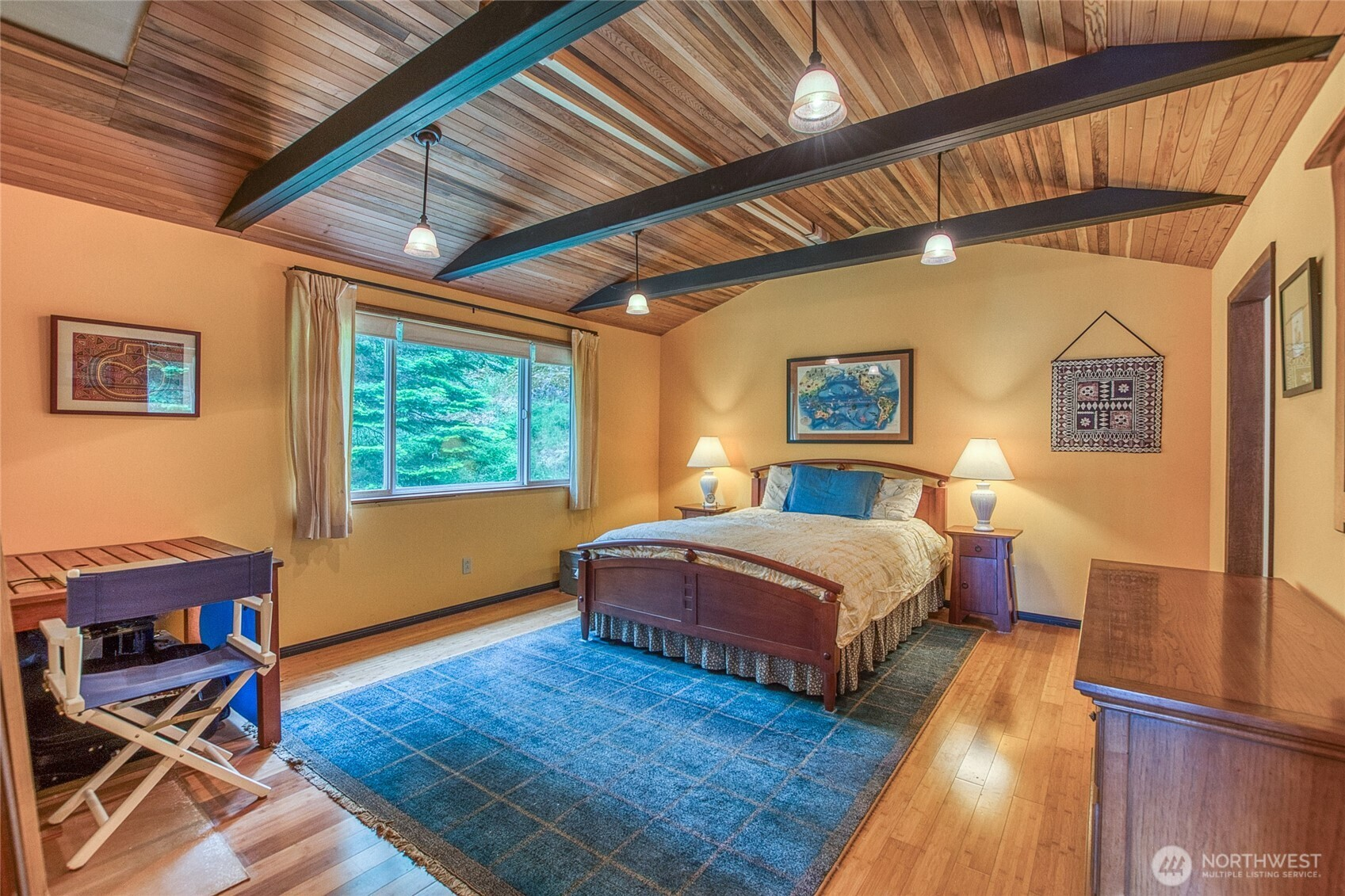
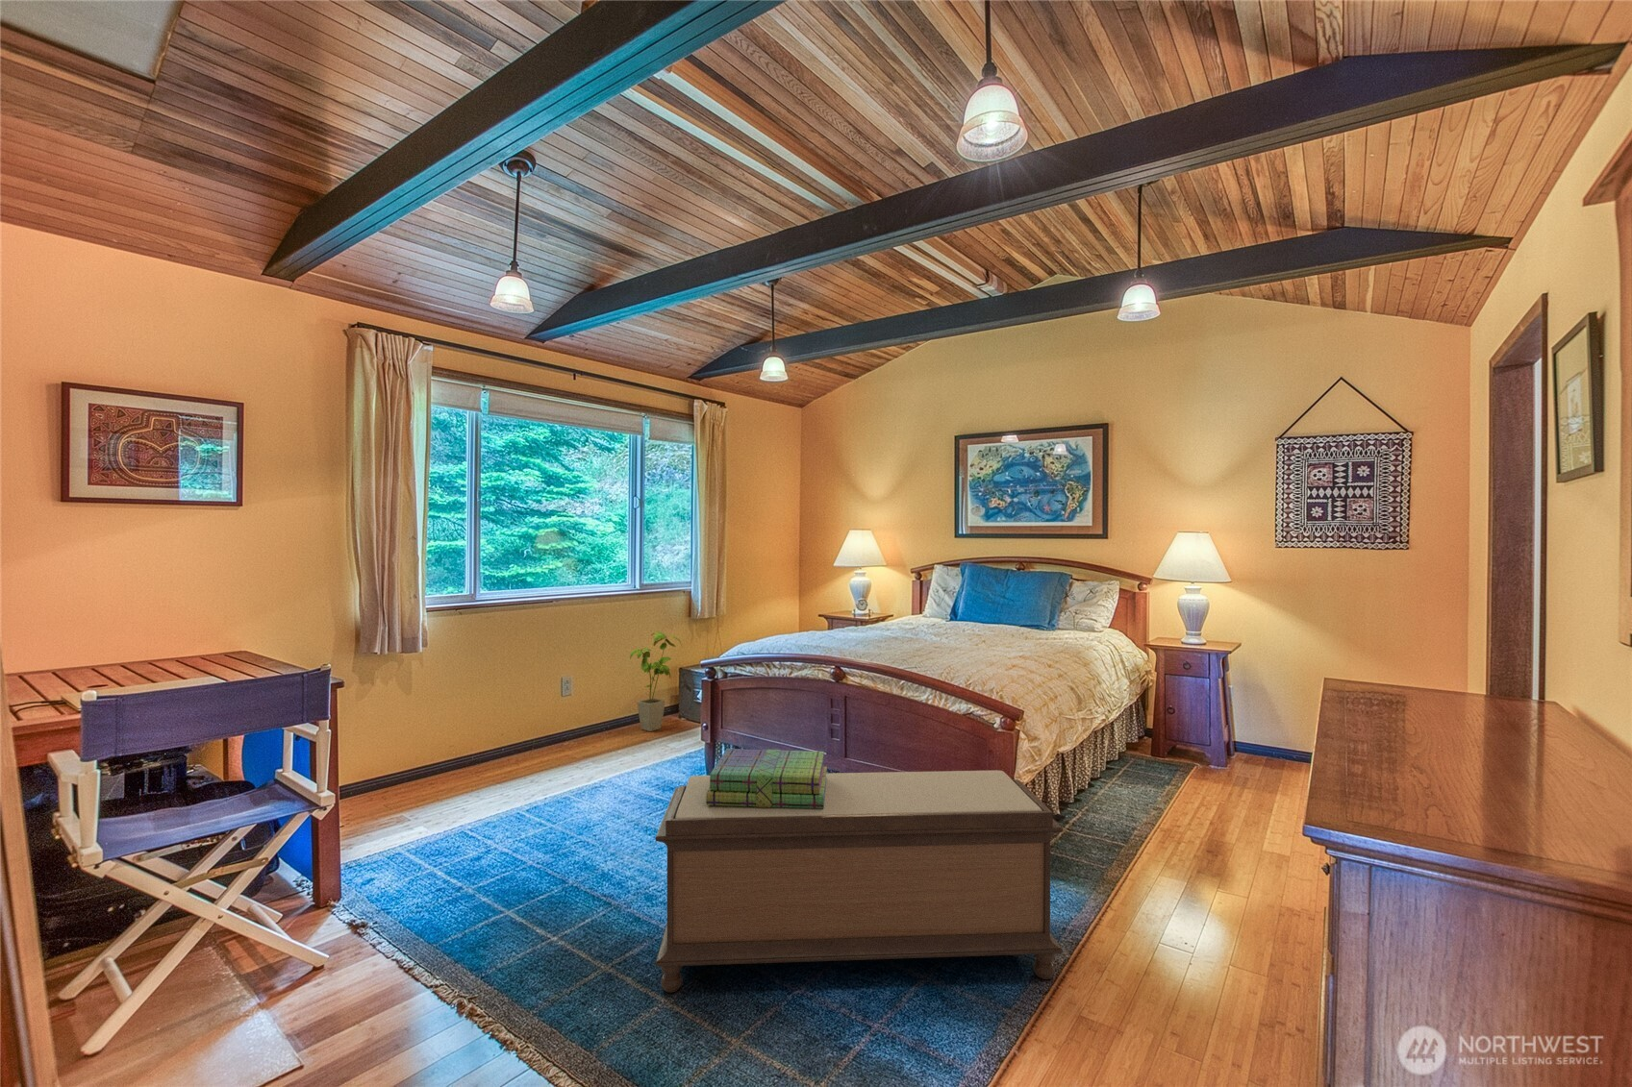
+ house plant (656, 679)
+ bench (854, 870)
+ stack of books (769, 775)
